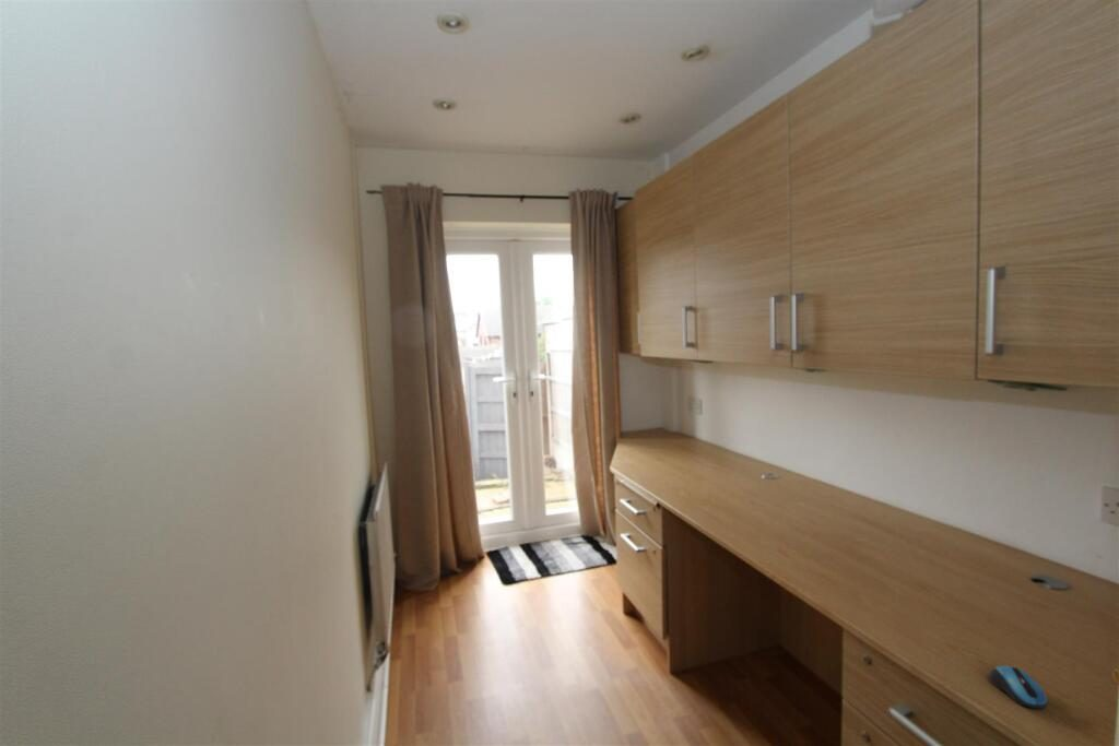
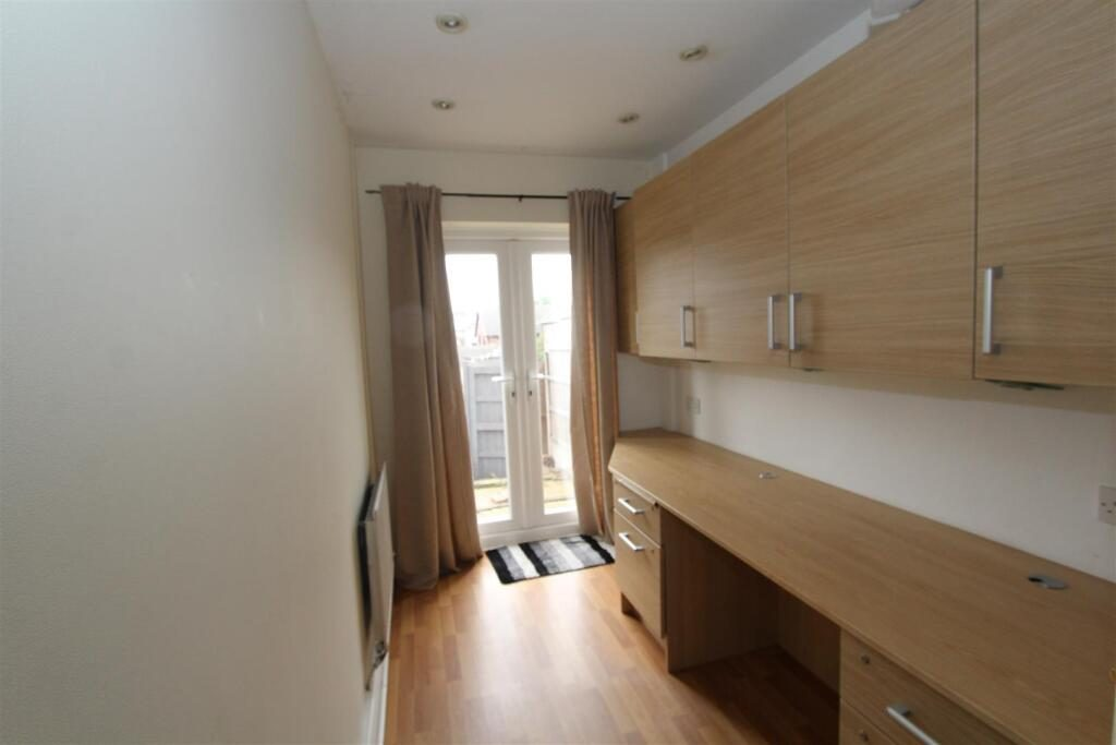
- computer mouse (1018, 680)
